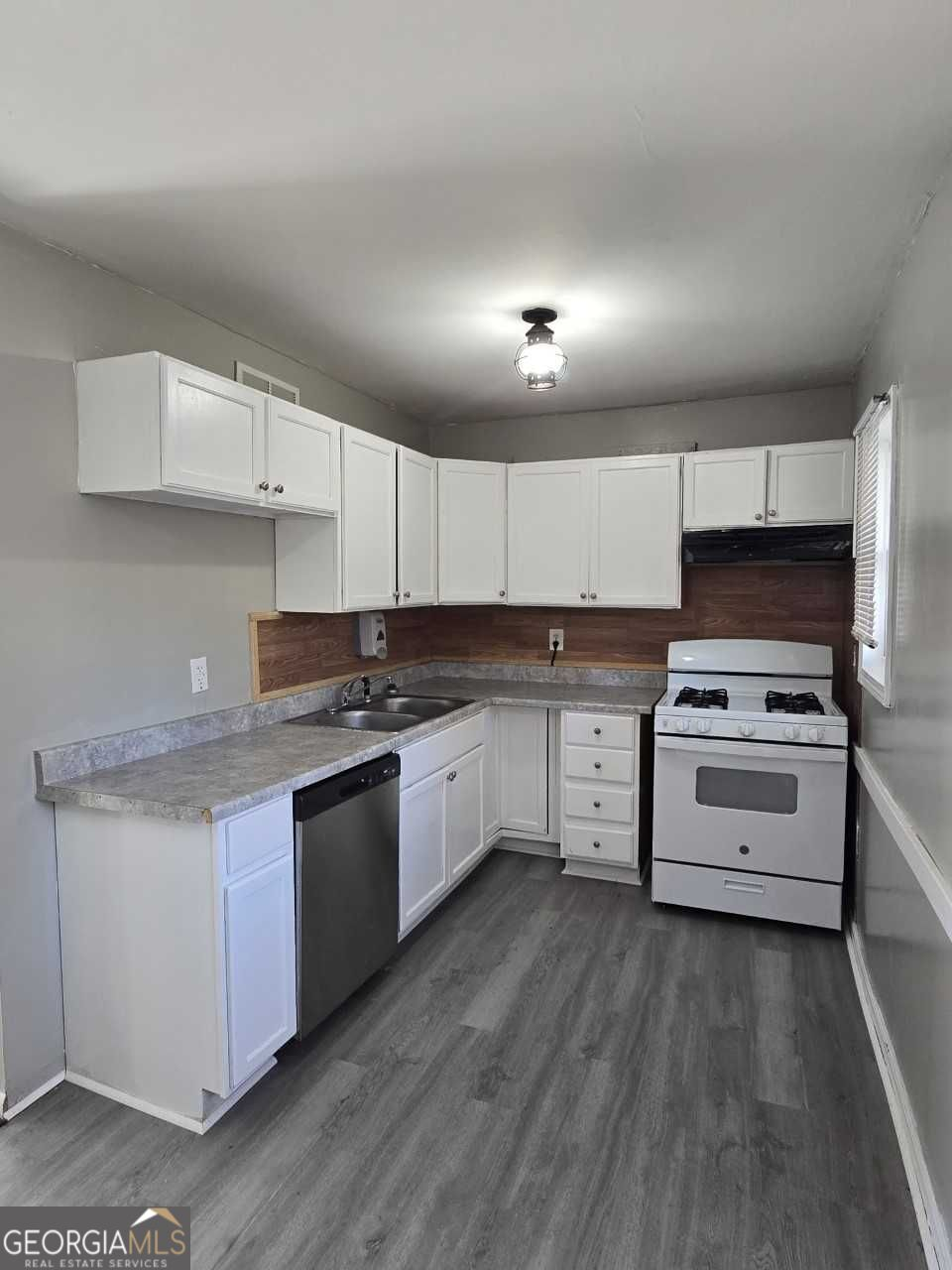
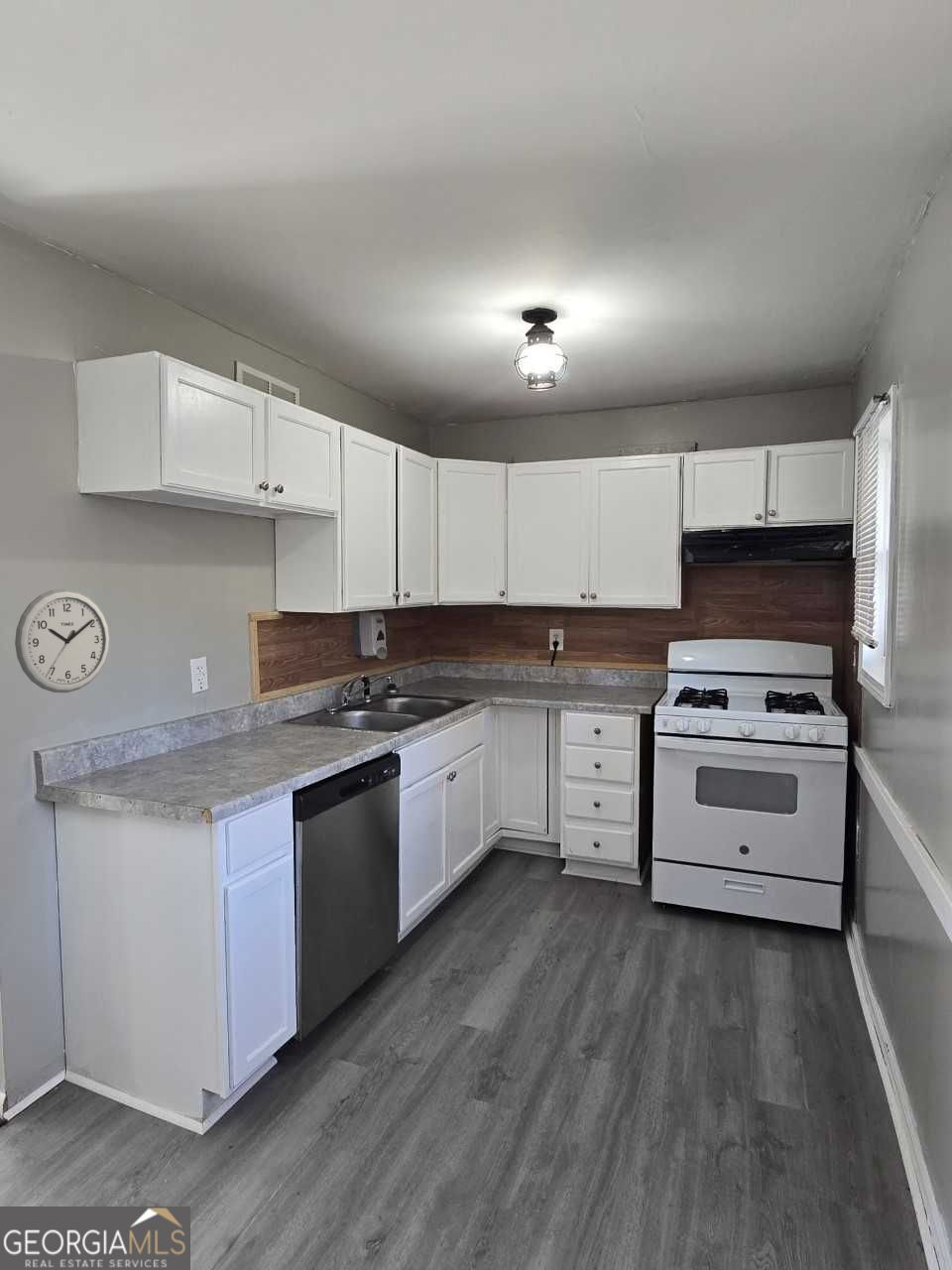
+ wall clock (66, 640)
